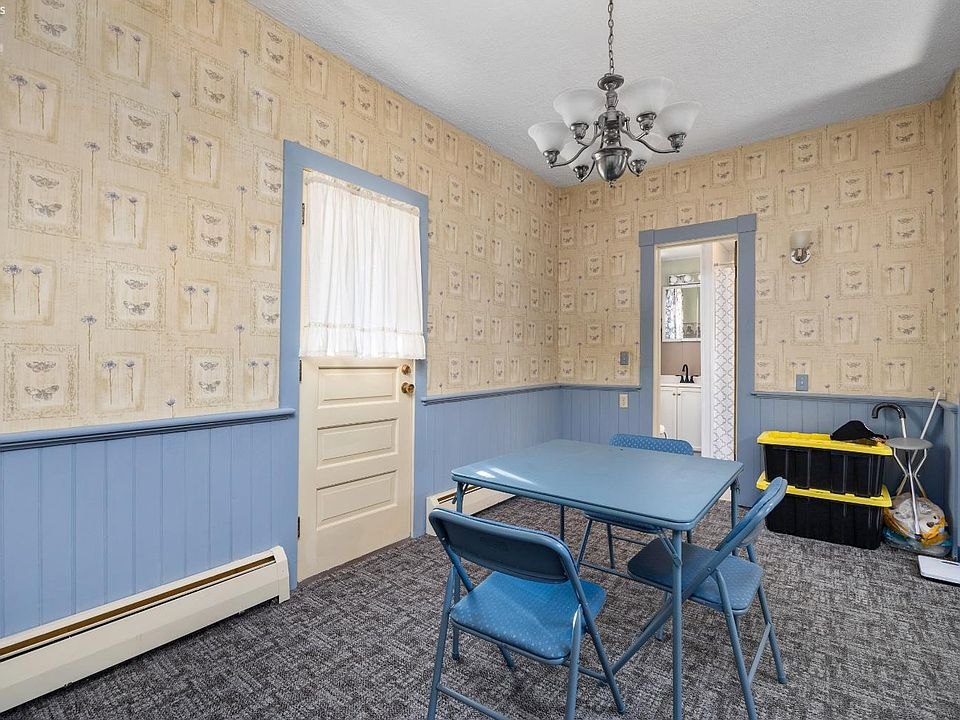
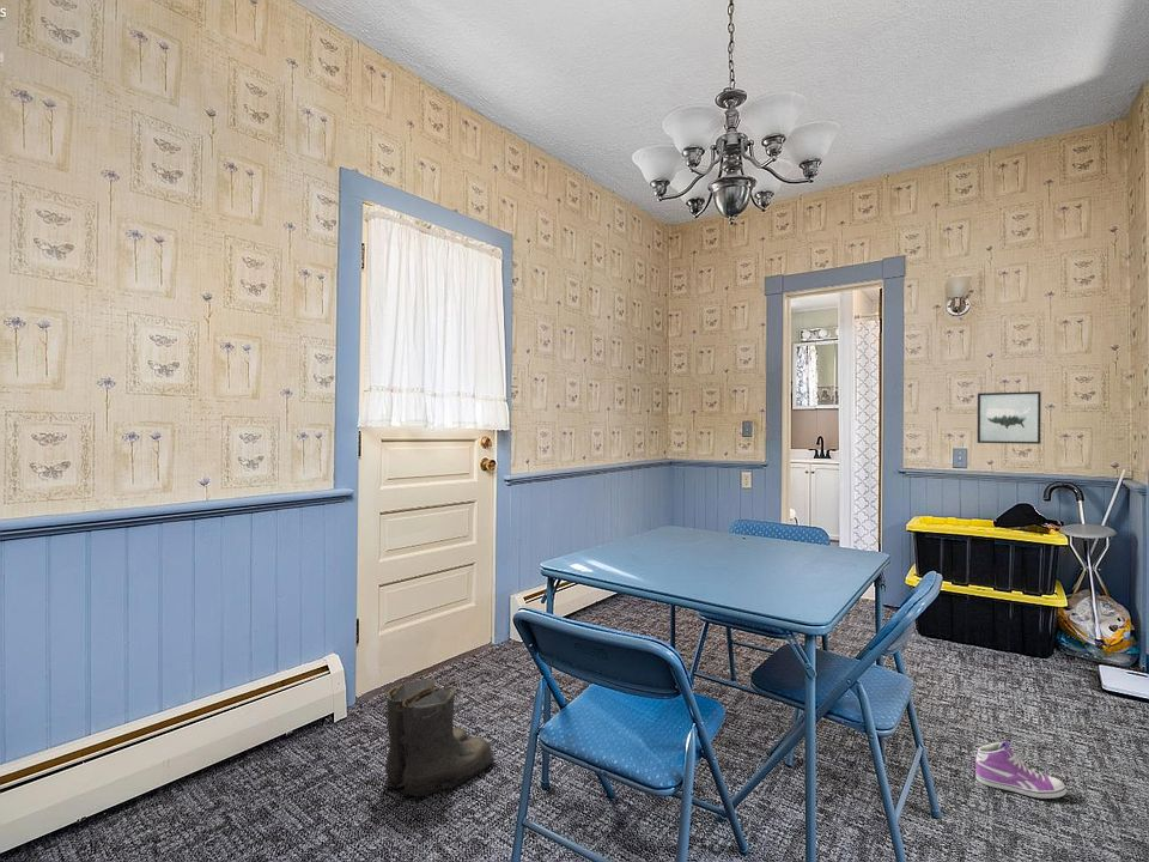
+ sneaker (1020, 767)
+ wall art (1008, 418)
+ boots (439, 727)
